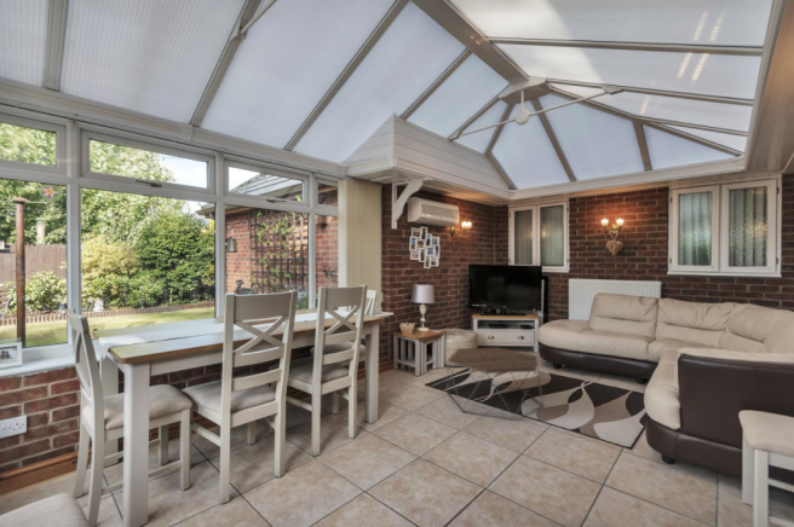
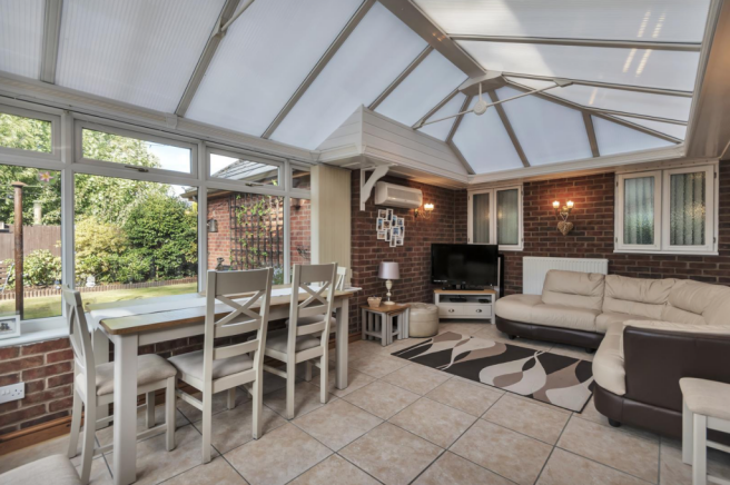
- coffee table (490, 378)
